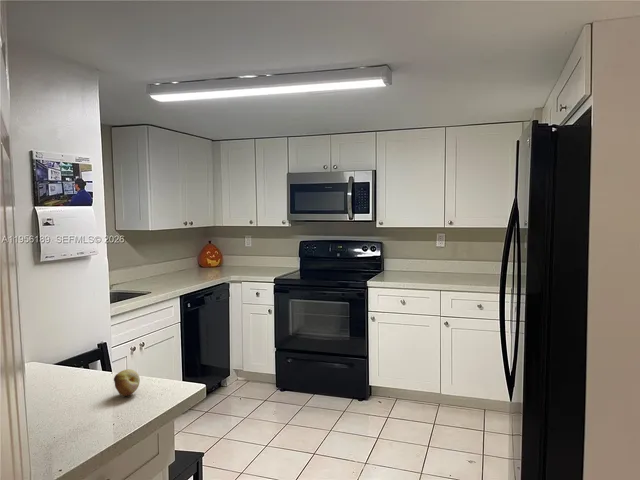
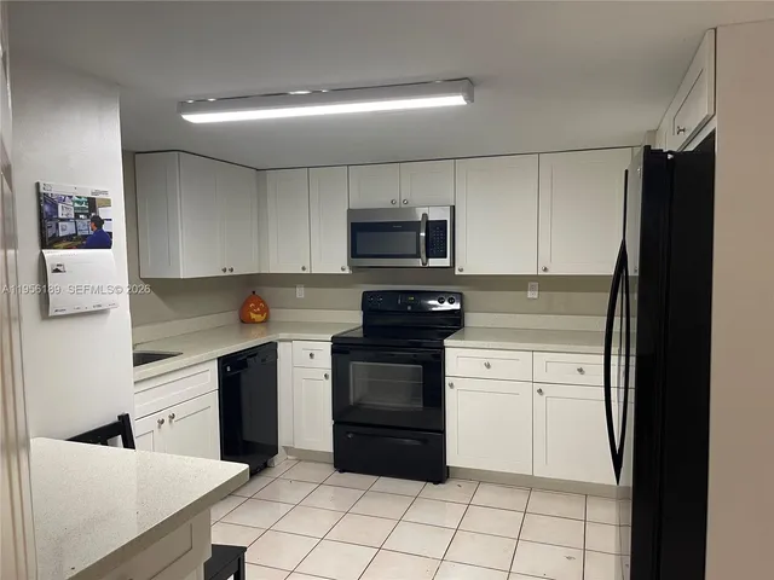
- fruit (127, 382)
